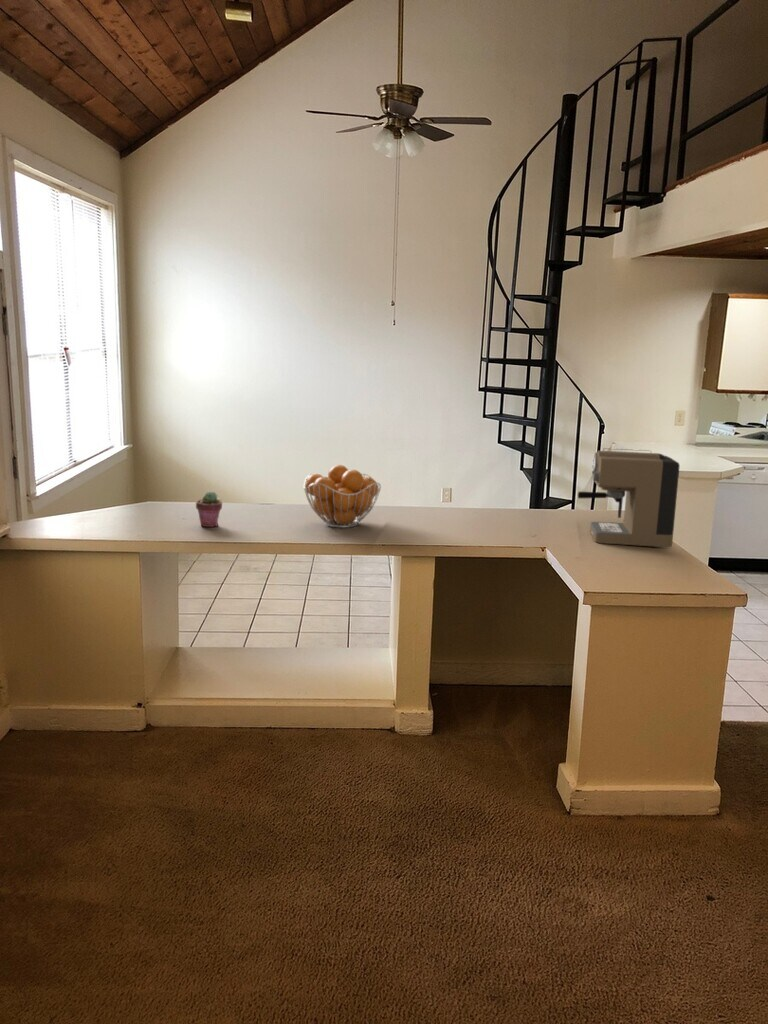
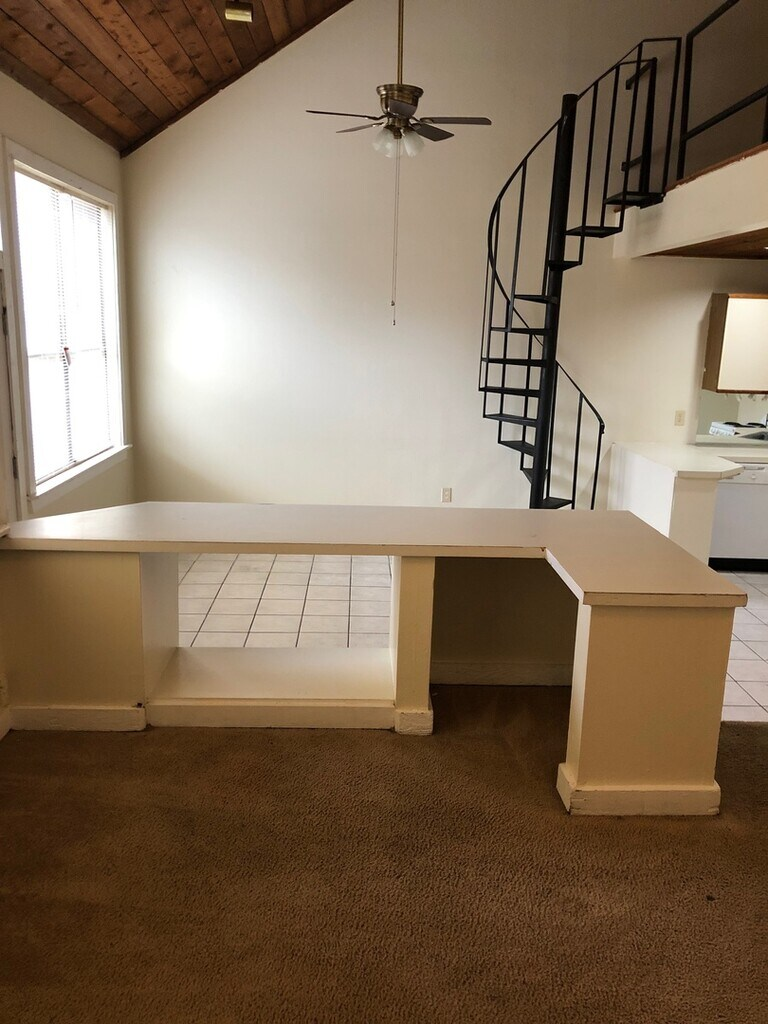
- potted succulent (209, 508)
- coffee maker (626, 496)
- fruit basket (342, 495)
